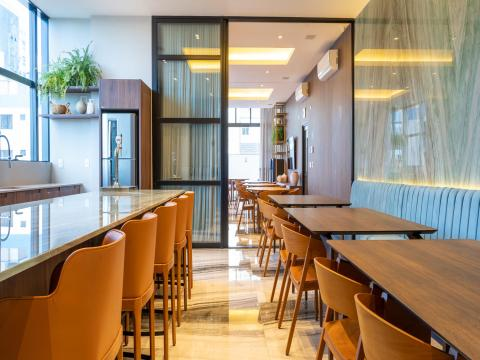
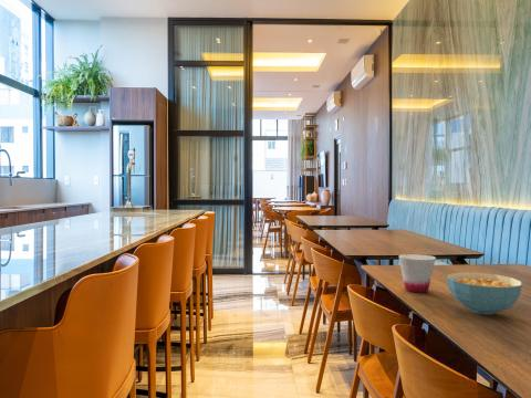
+ cereal bowl (482, 295)
+ cup (416, 273)
